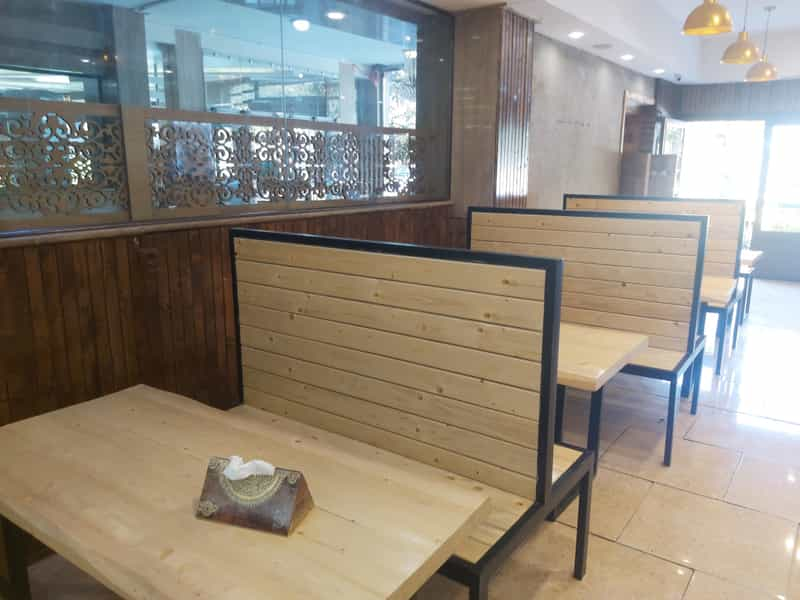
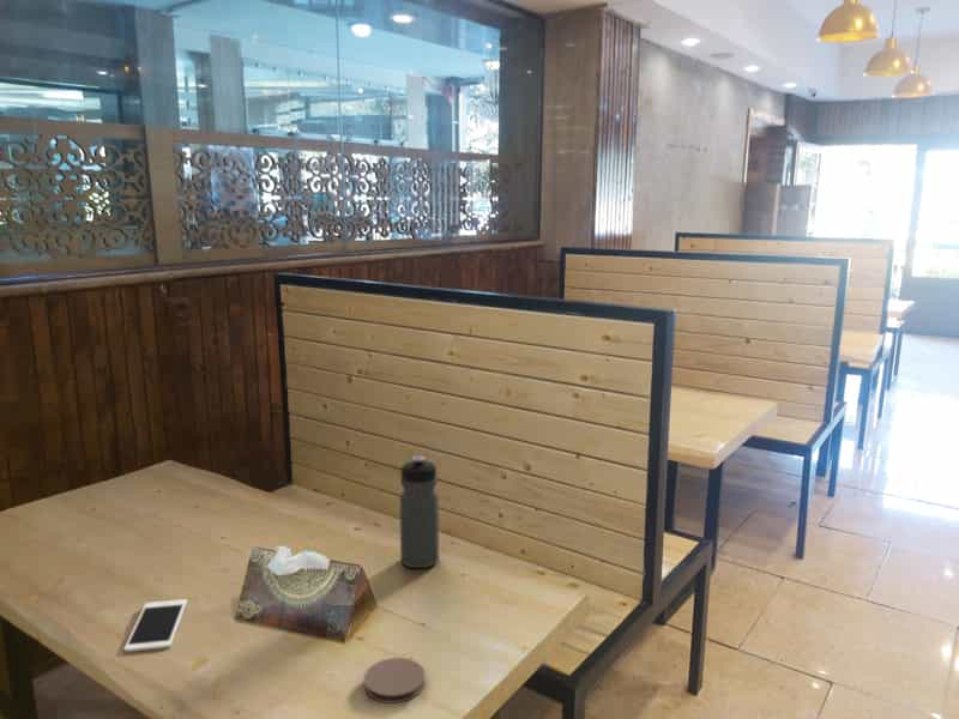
+ water bottle (418, 509)
+ cell phone (157, 623)
+ coaster (394, 679)
